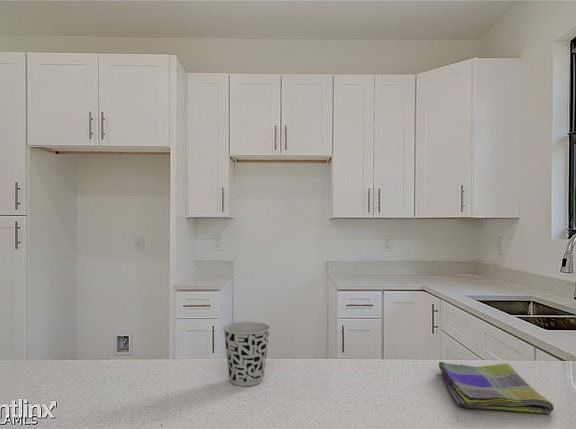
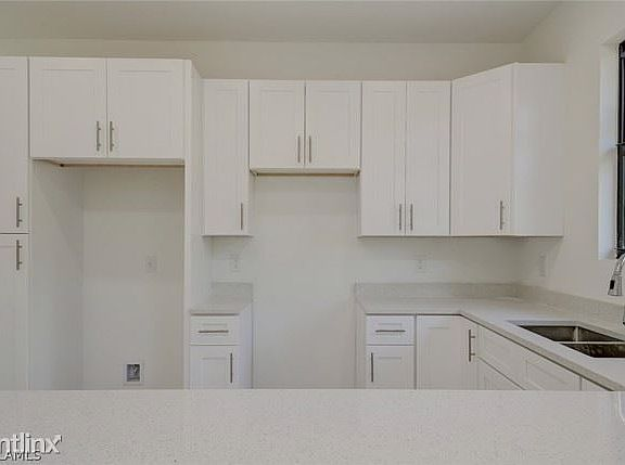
- cup (246, 353)
- dish towel (489, 383)
